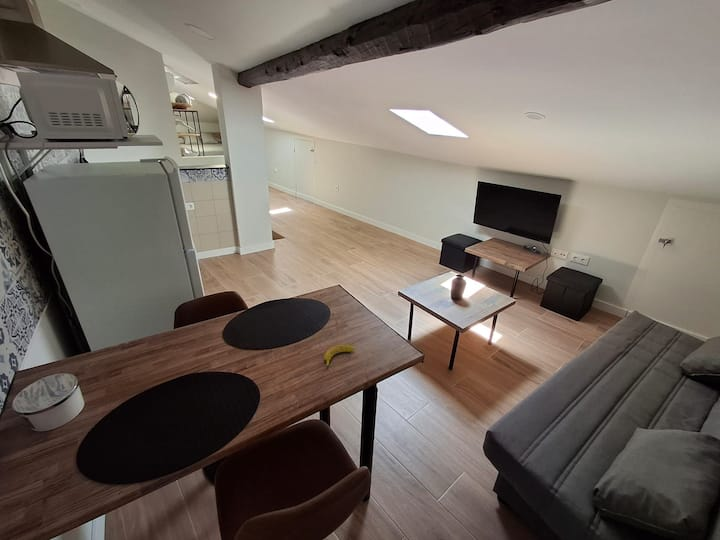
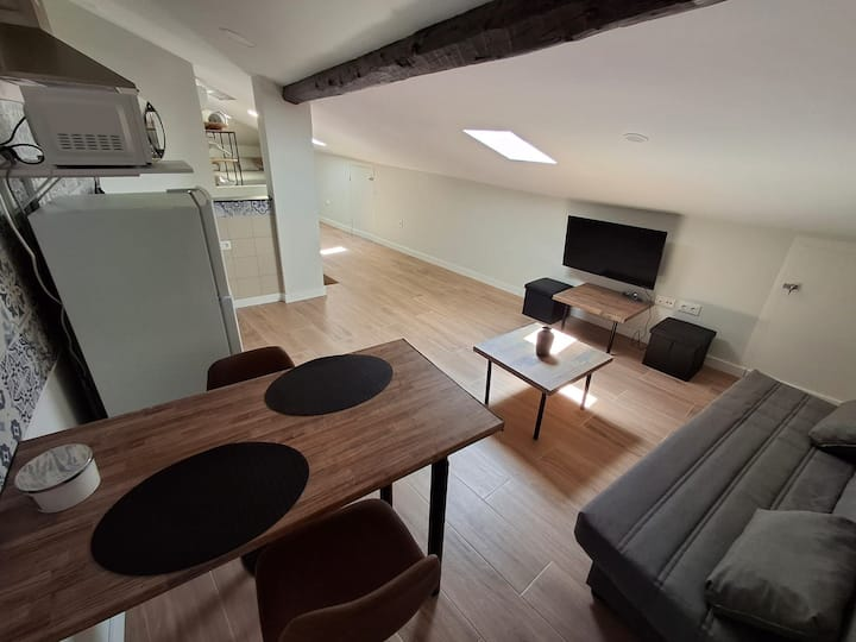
- banana (338, 352)
